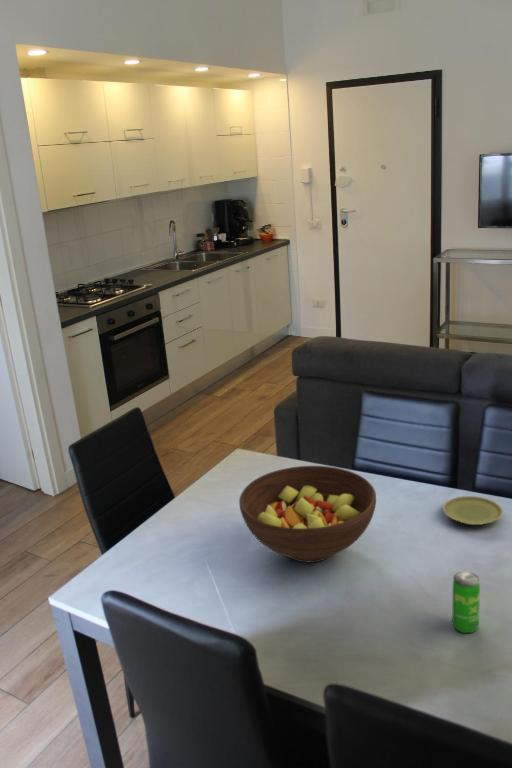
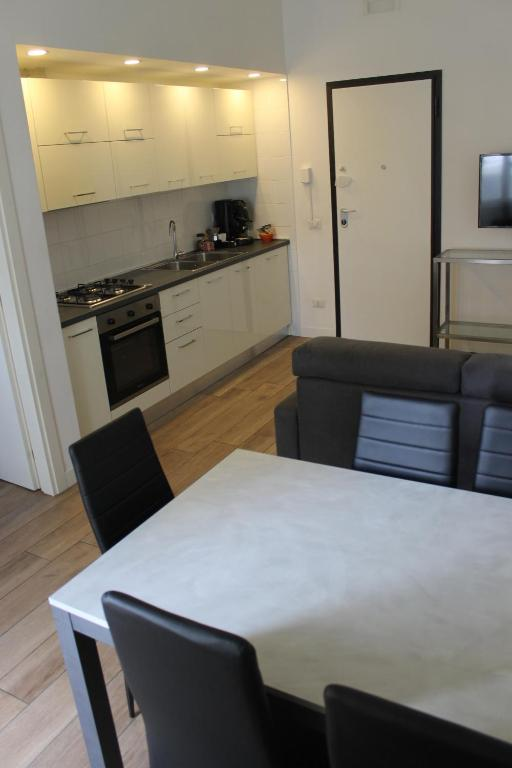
- beverage can (465, 602)
- fruit bowl (308, 522)
- plate (472, 512)
